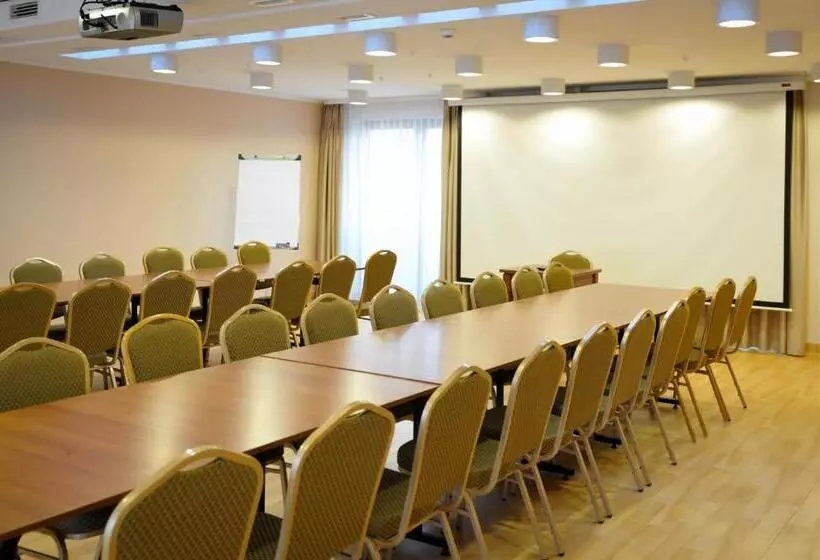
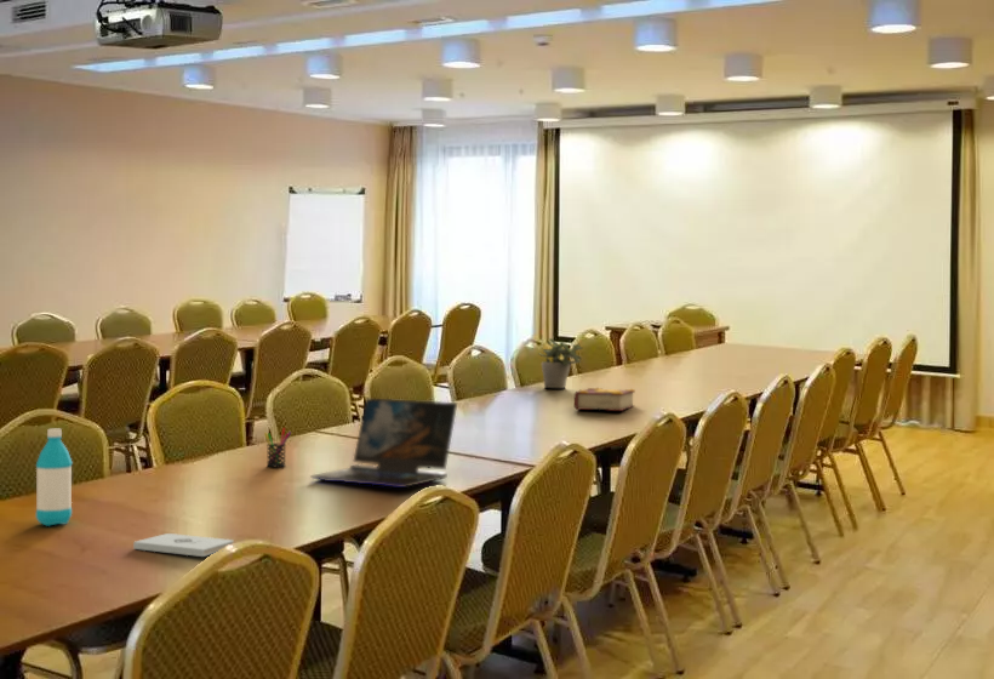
+ notepad (184, 544)
+ potted plant (561, 363)
+ water bottle (53, 477)
+ book (604, 398)
+ pen holder (275, 446)
+ laptop (384, 440)
